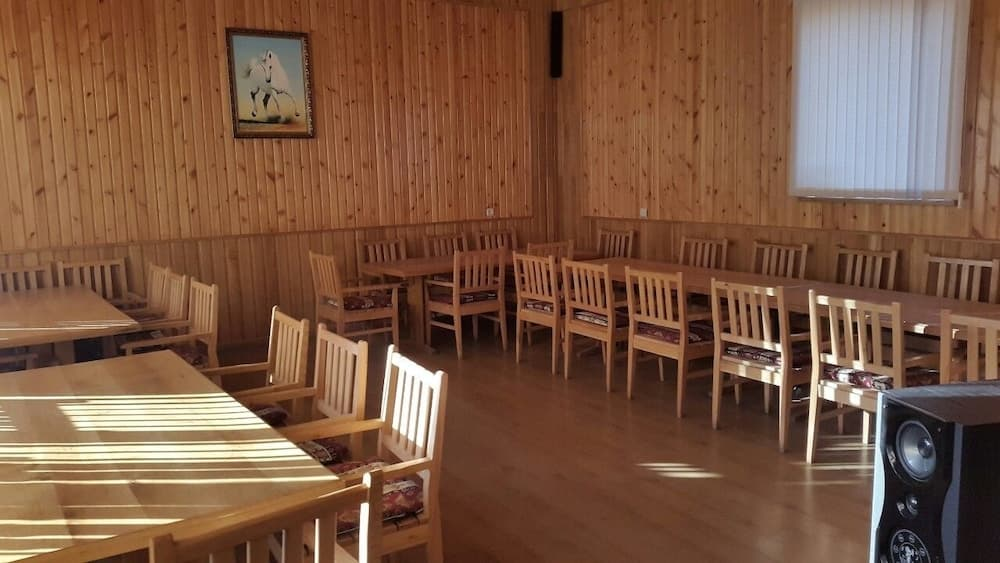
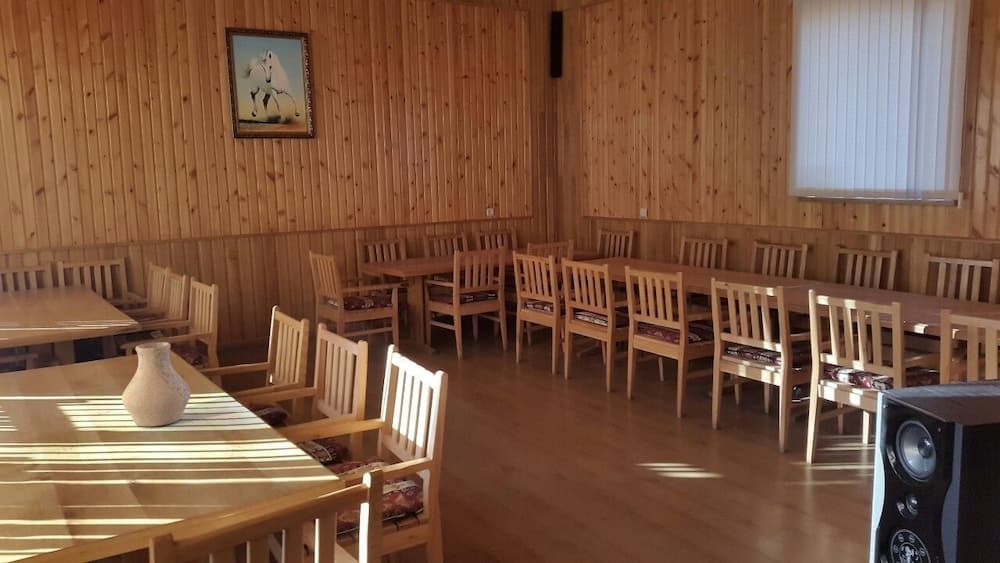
+ vase (155, 383)
